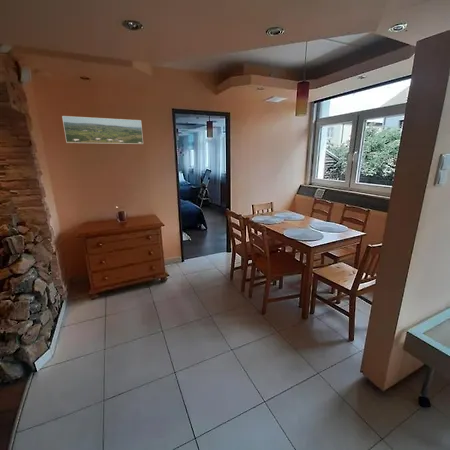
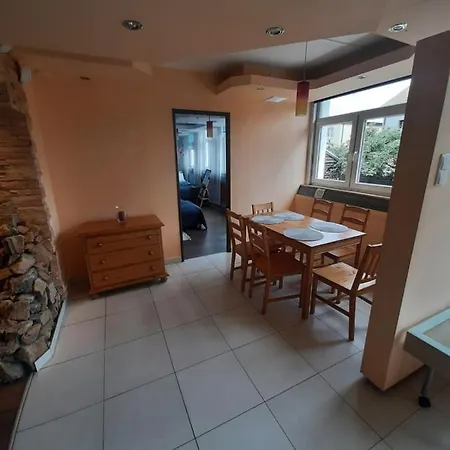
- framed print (105, 131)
